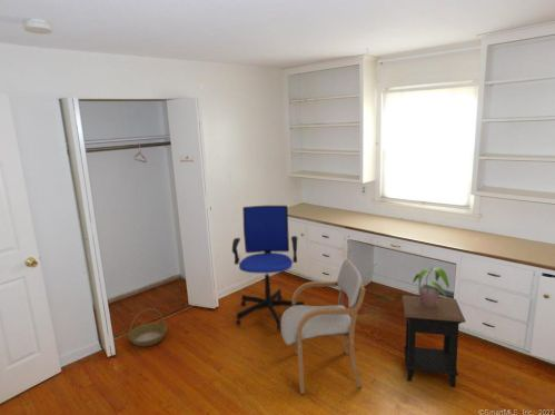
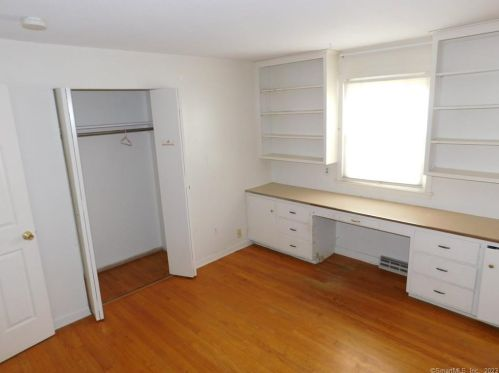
- side table (429, 333)
- potted plant (429, 283)
- basket (147, 324)
- armchair (319, 320)
- office chair (269, 263)
